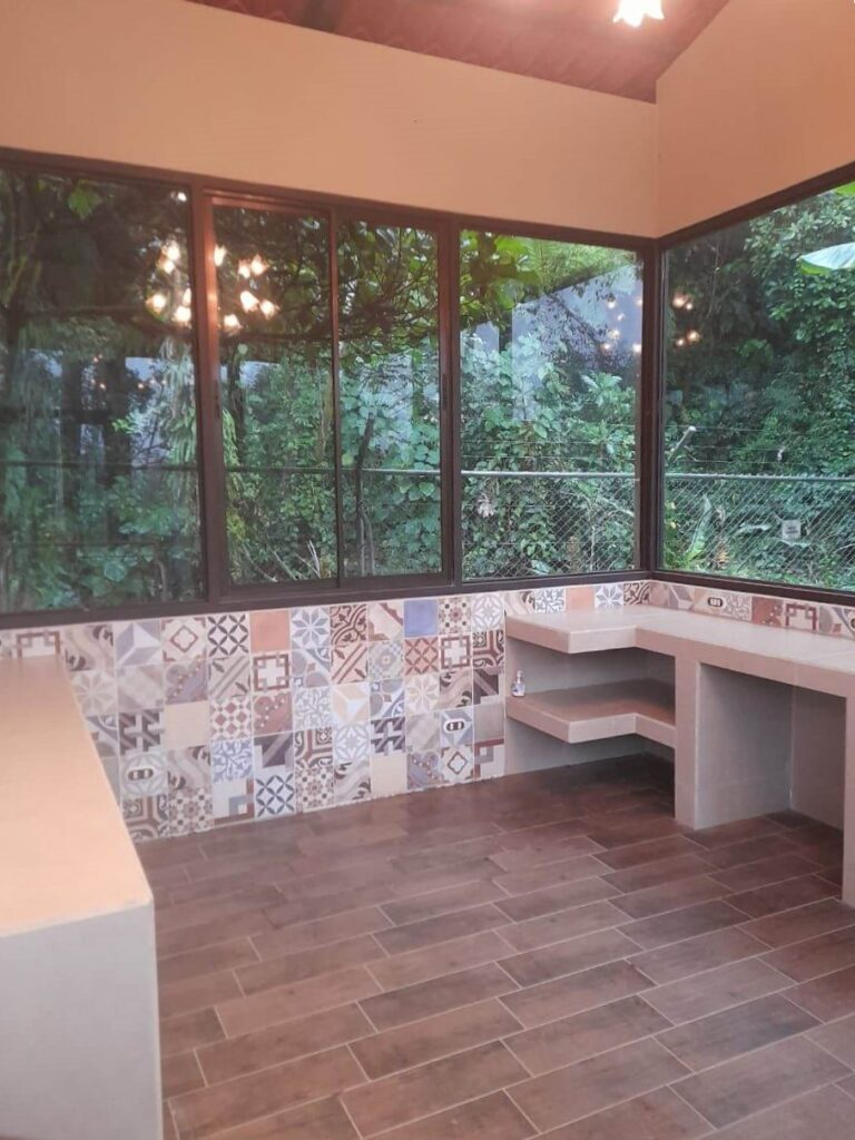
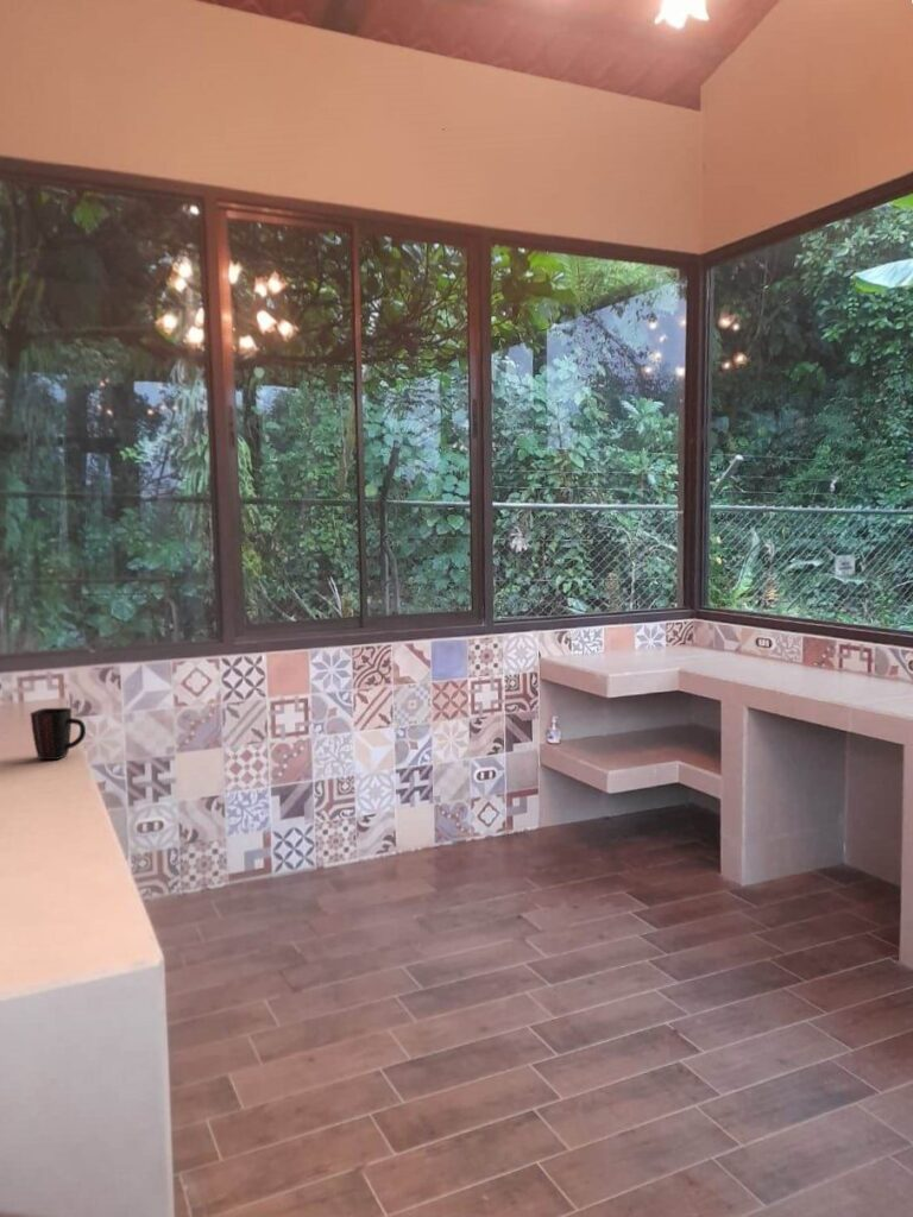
+ mug (58, 733)
